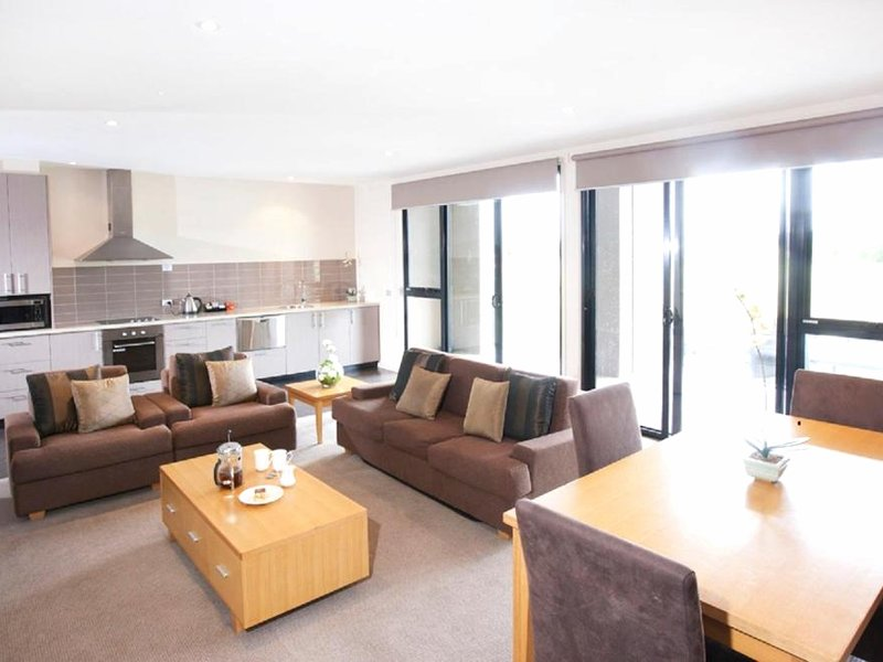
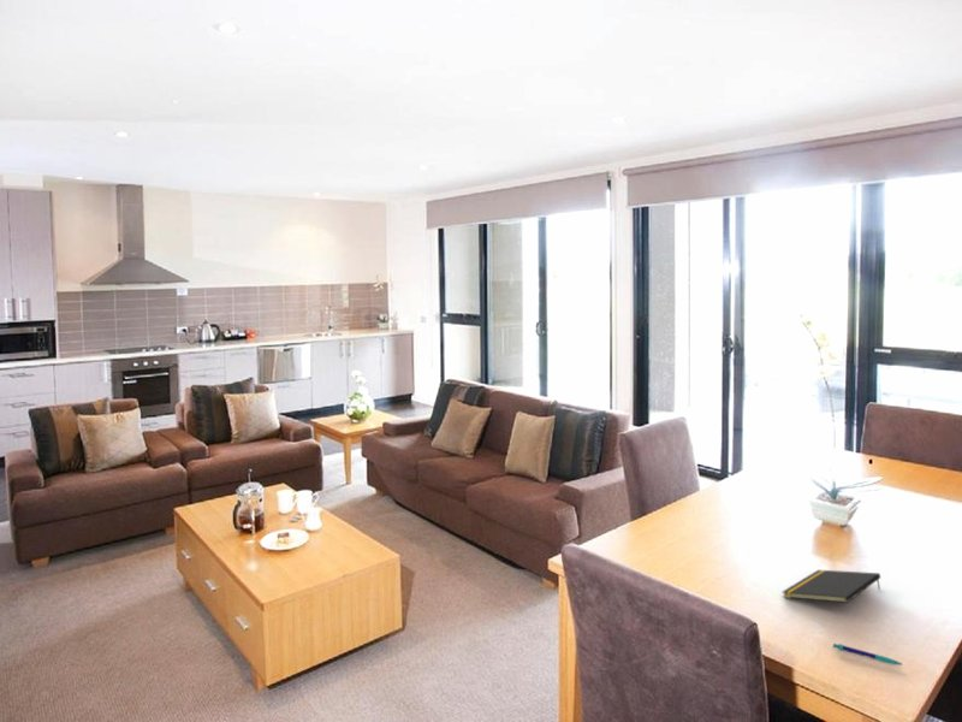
+ pen (867, 653)
+ notepad (831, 585)
